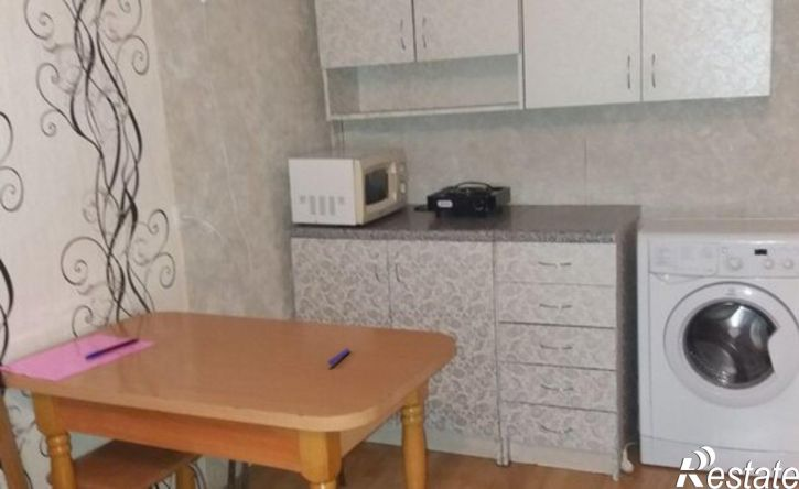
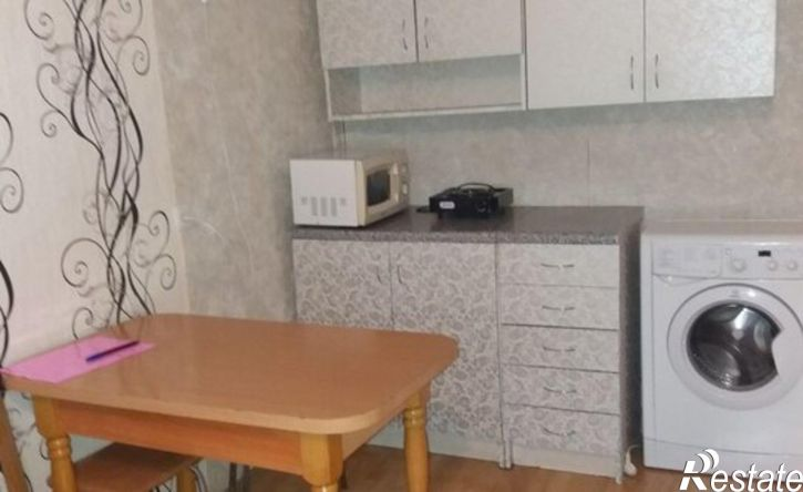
- pen (339, 355)
